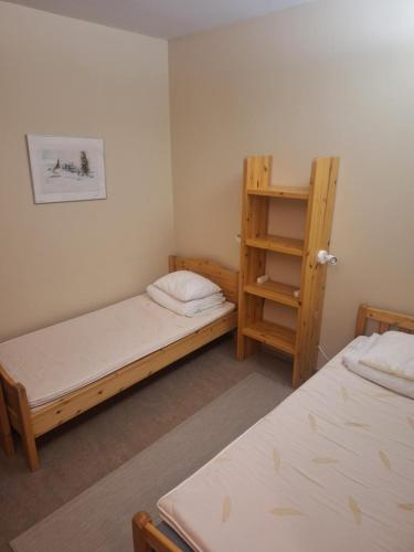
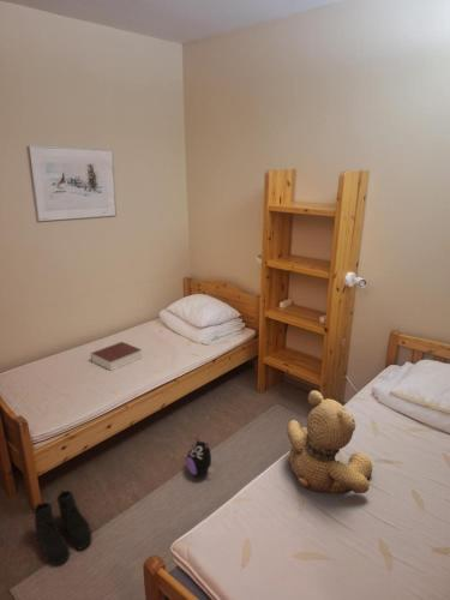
+ teddy bear (328, 432)
+ boots (62, 522)
+ plush toy (200, 457)
+ book (116, 355)
